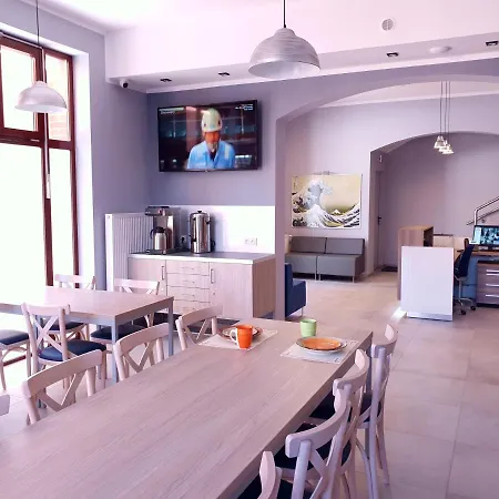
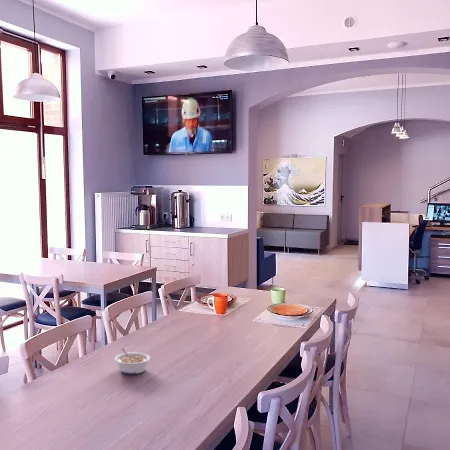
+ legume (131, 362)
